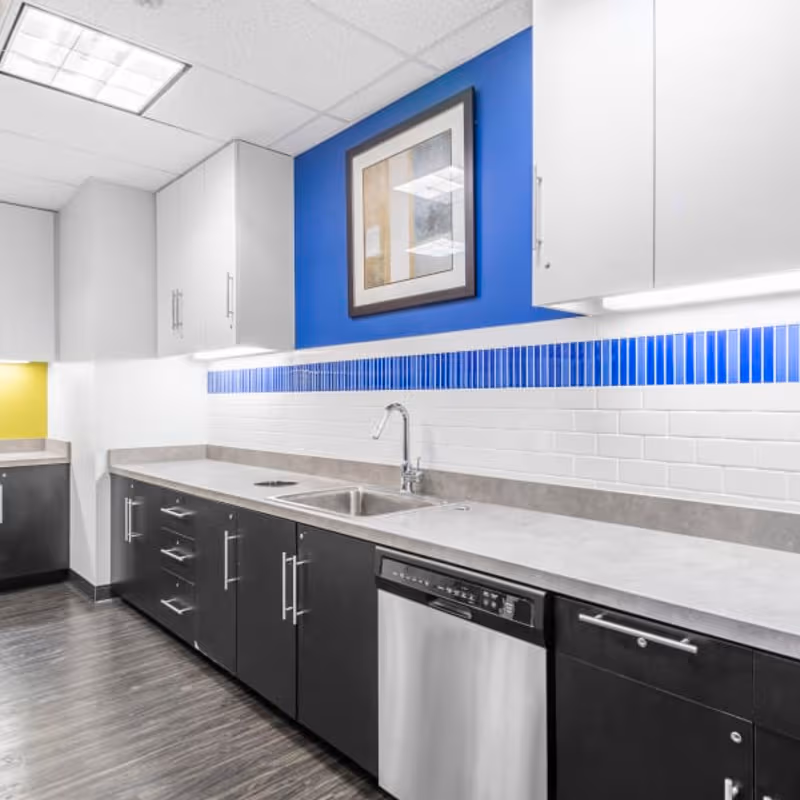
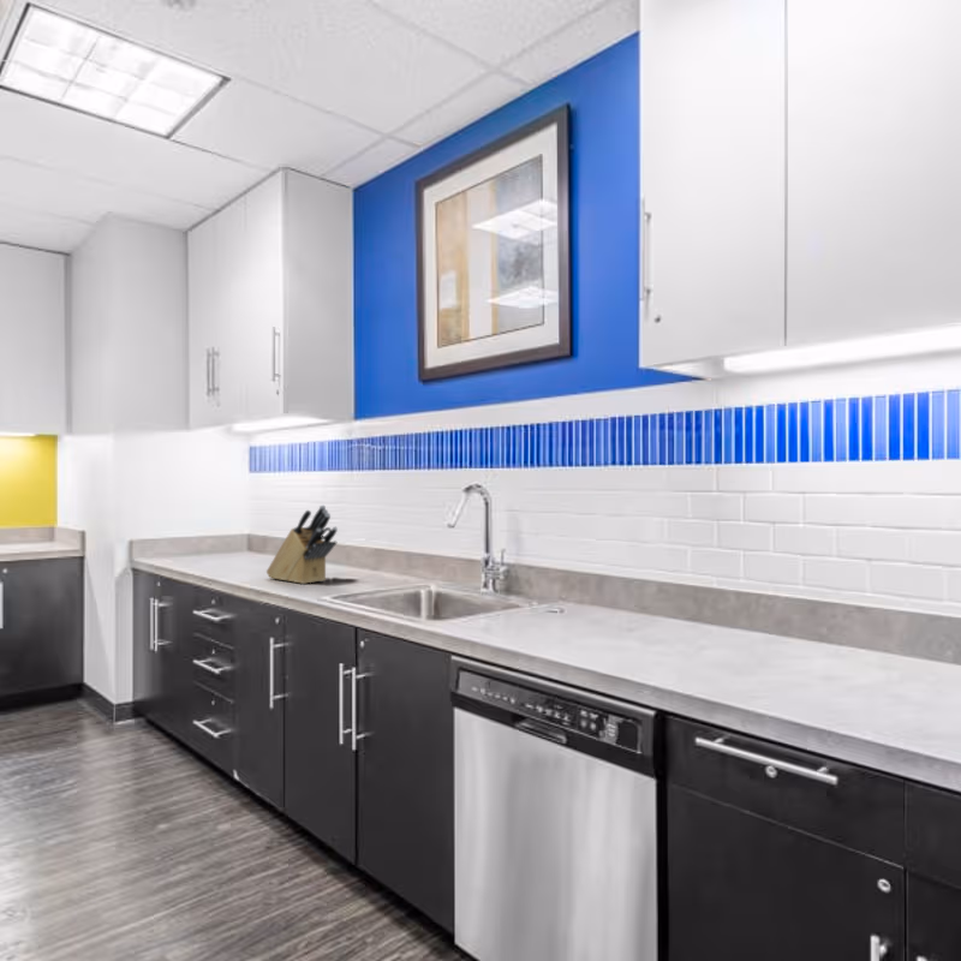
+ knife block (302, 542)
